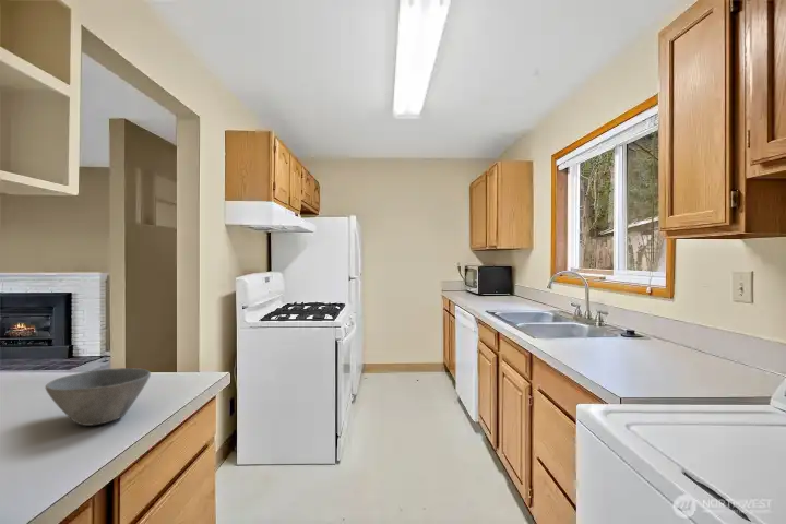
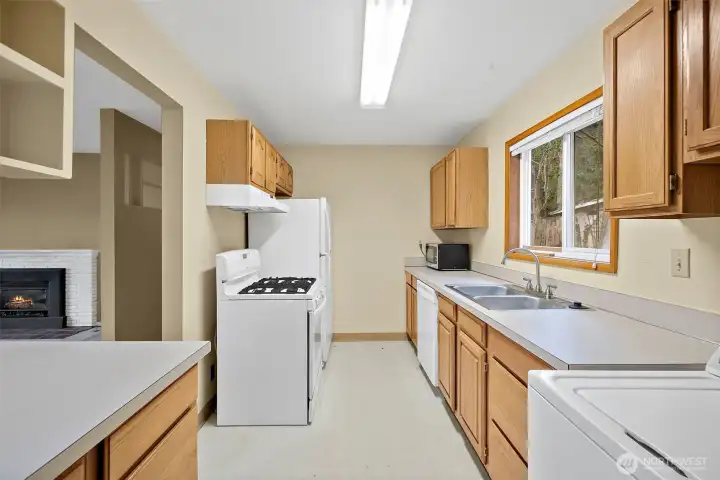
- bowl (100, 396)
